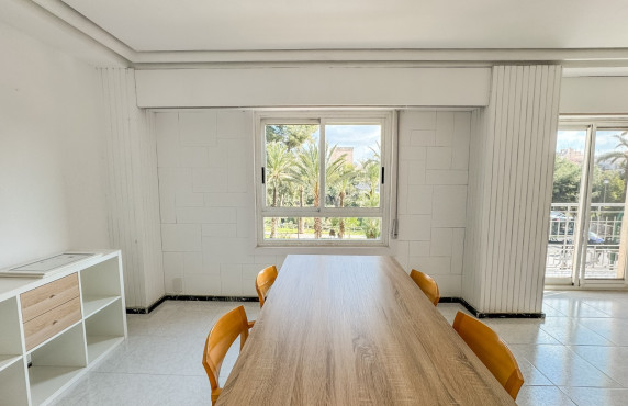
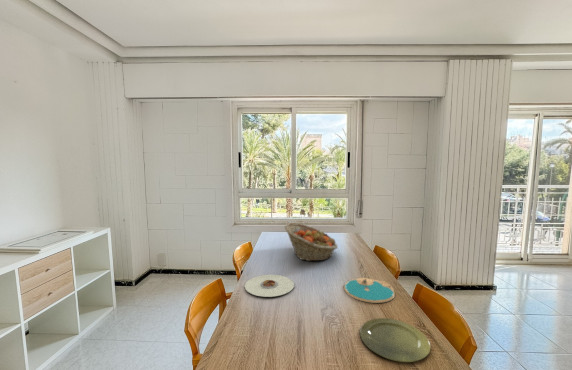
+ plate (393, 337)
+ plate (269, 283)
+ fruit basket (310, 239)
+ plate (368, 286)
